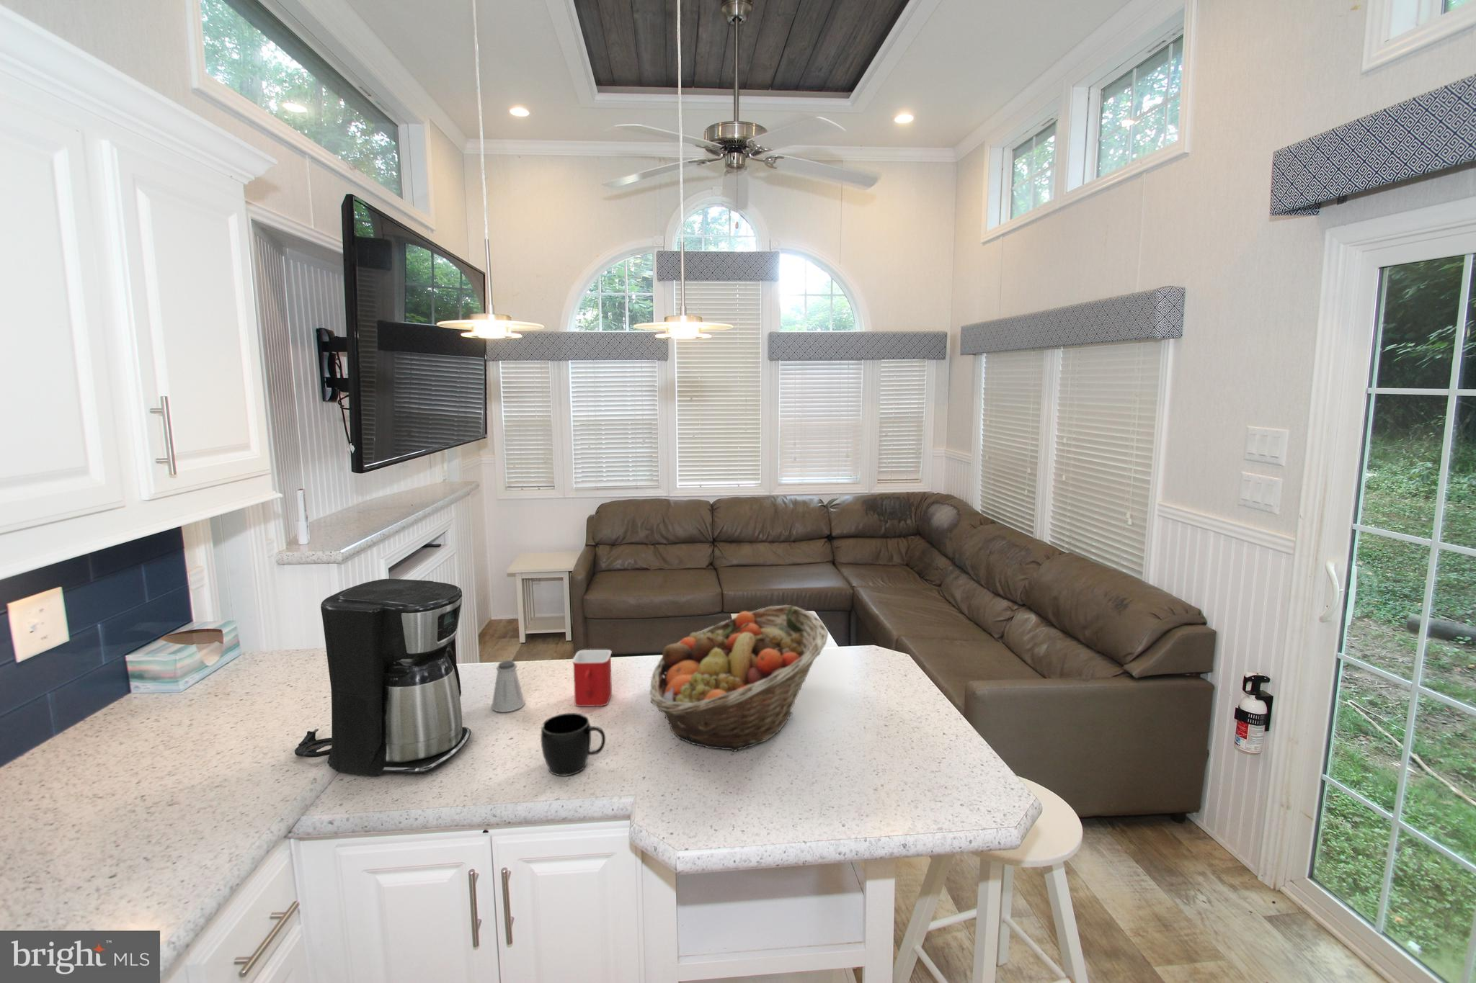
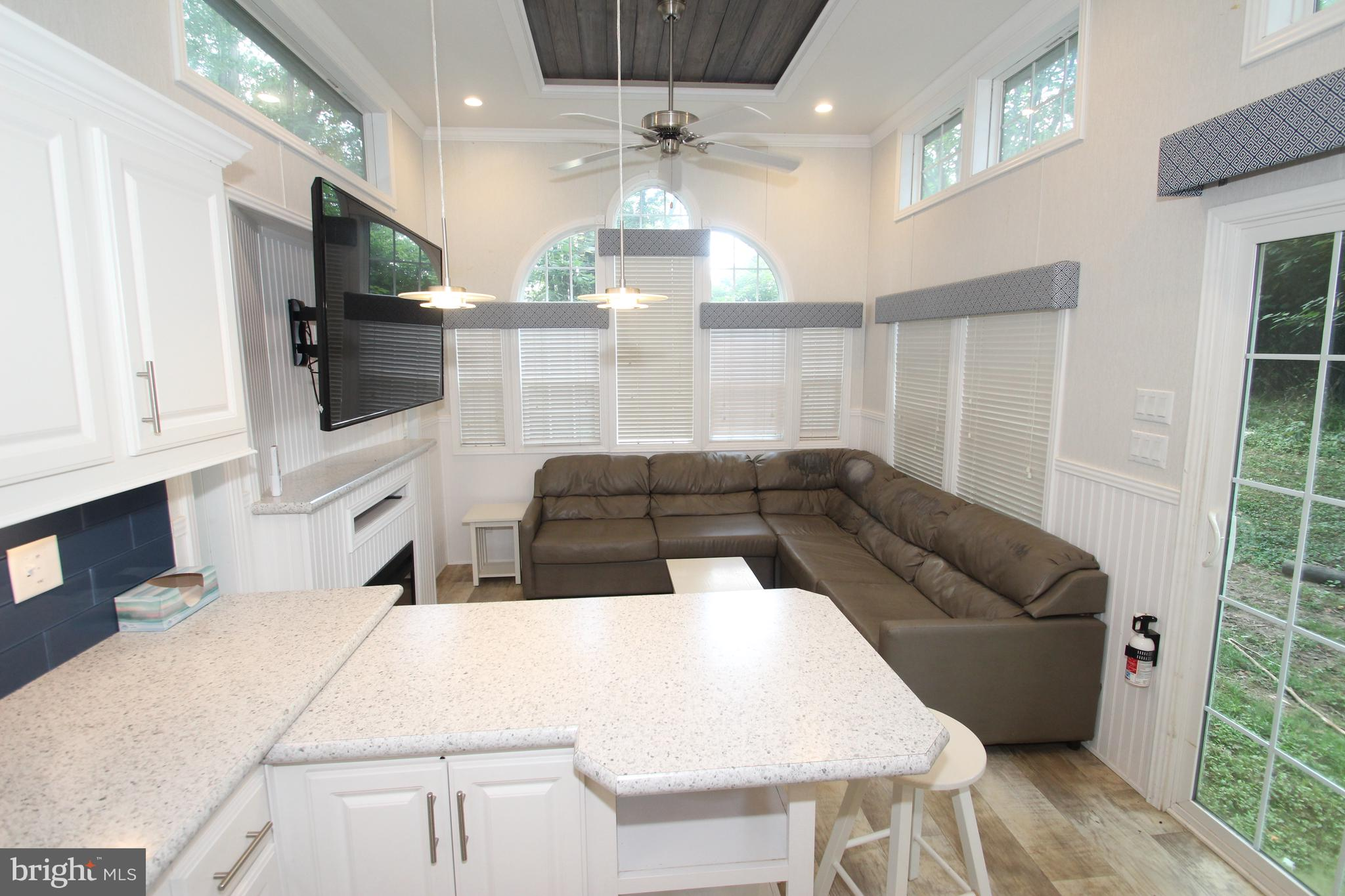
- coffee maker (391, 665)
- mug (573, 744)
- fruit basket (737, 668)
- saltshaker (507, 685)
- mug (591, 680)
